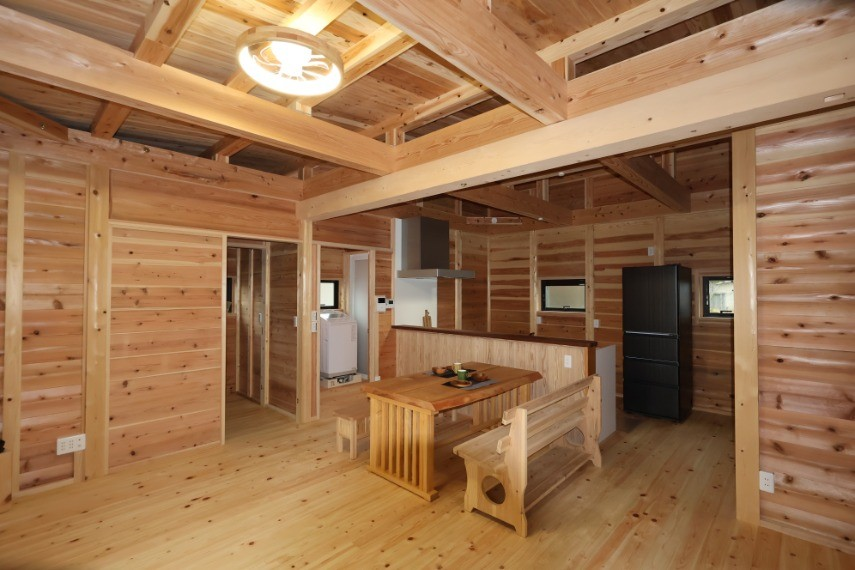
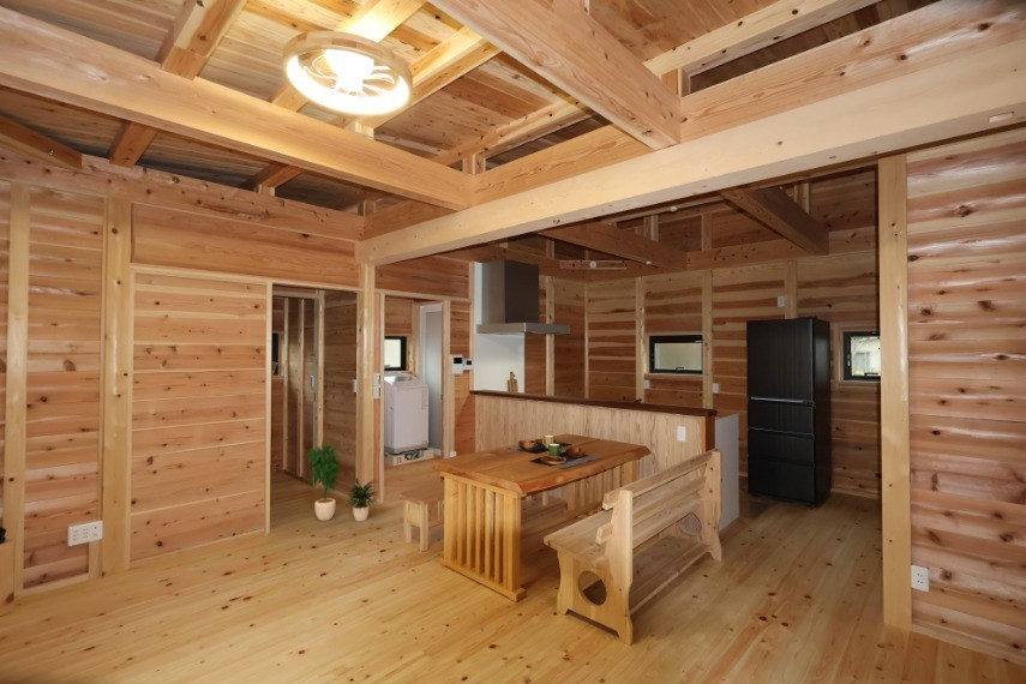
+ potted plant (340, 478)
